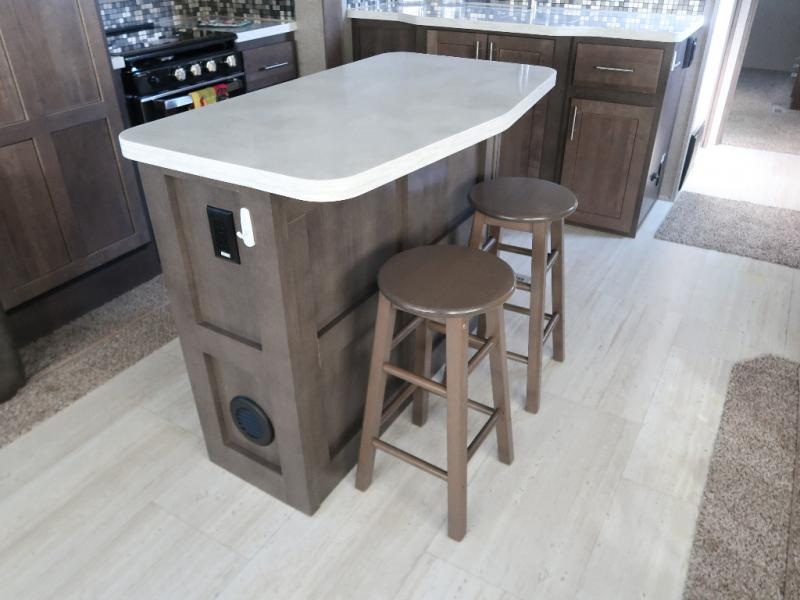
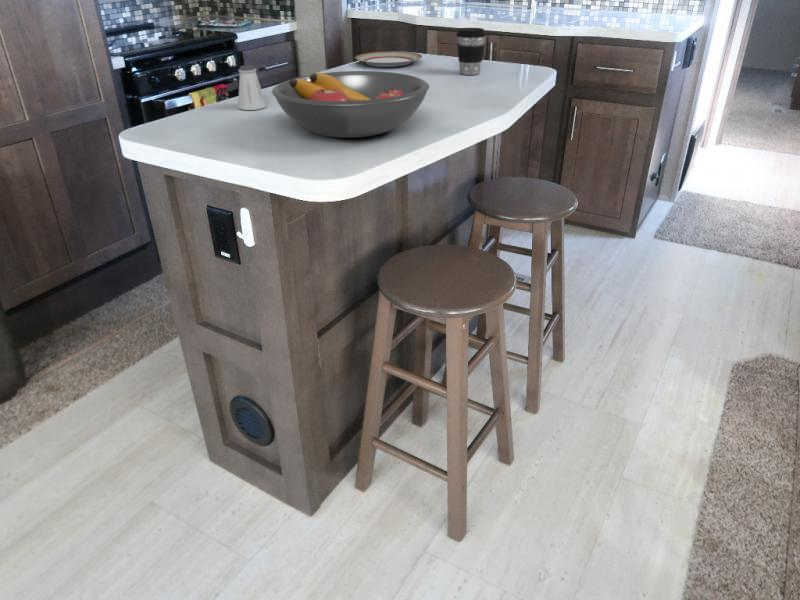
+ coffee cup (470, 51)
+ fruit bowl (352, 102)
+ plate (388, 59)
+ saltshaker (249, 86)
